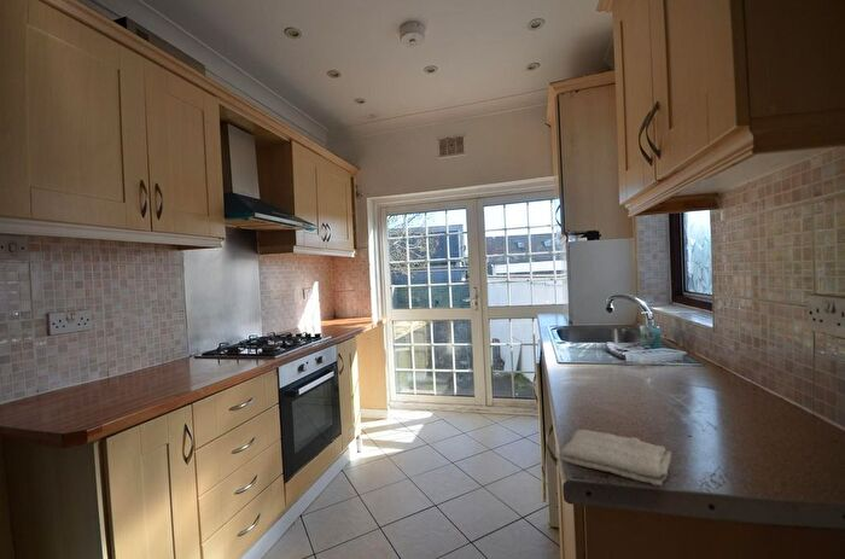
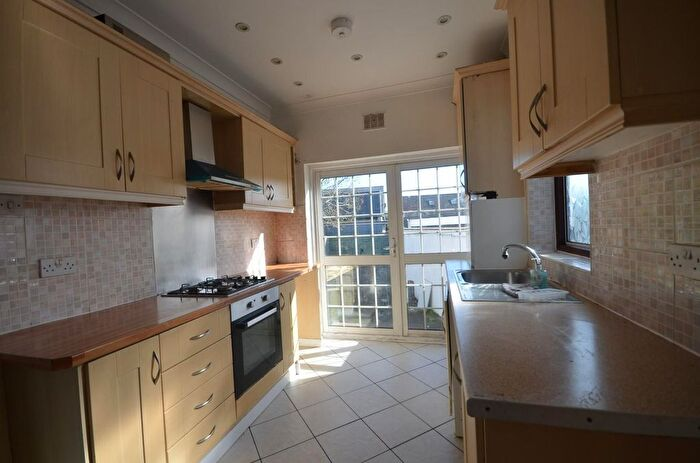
- washcloth (614, 453)
